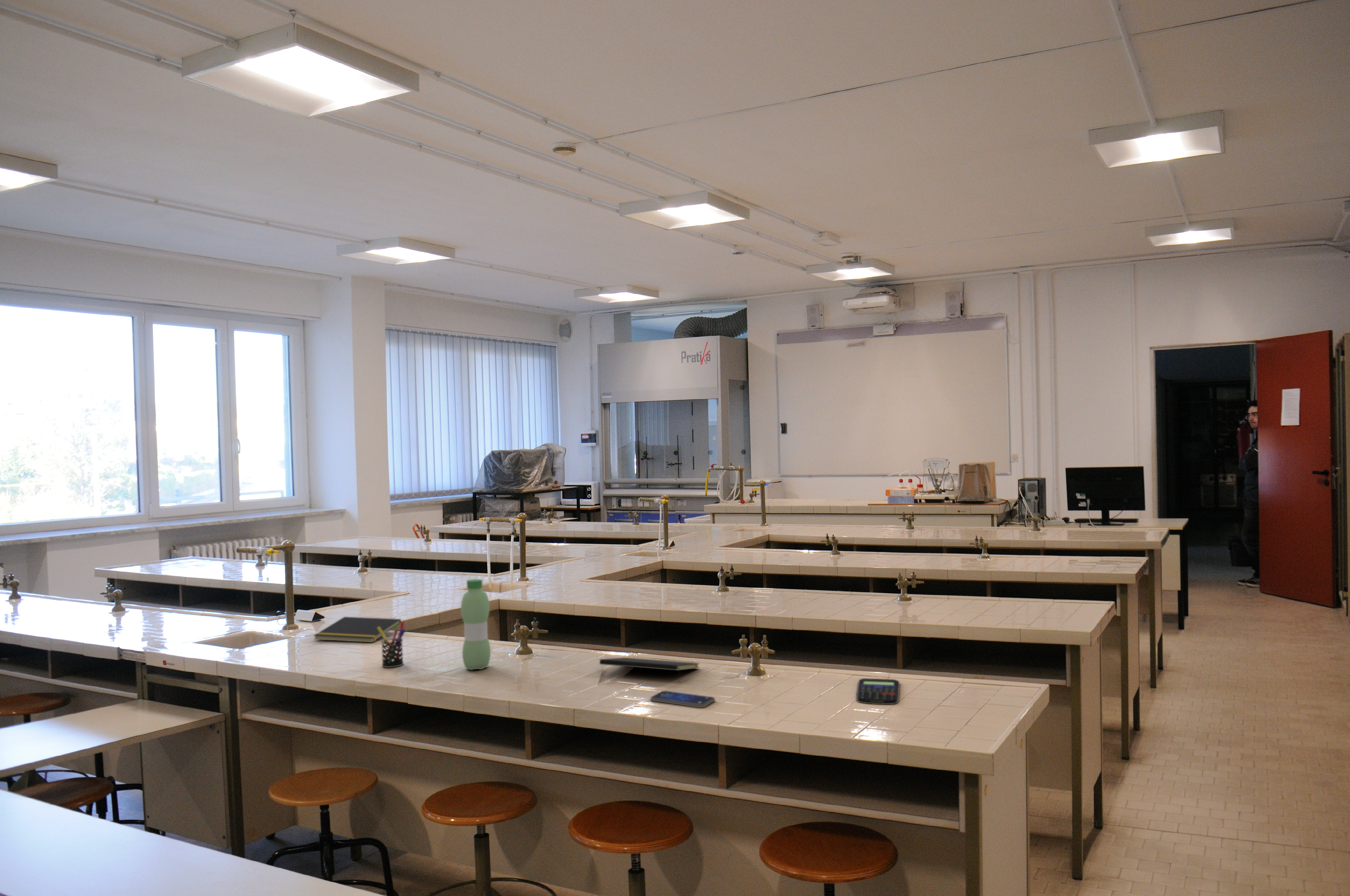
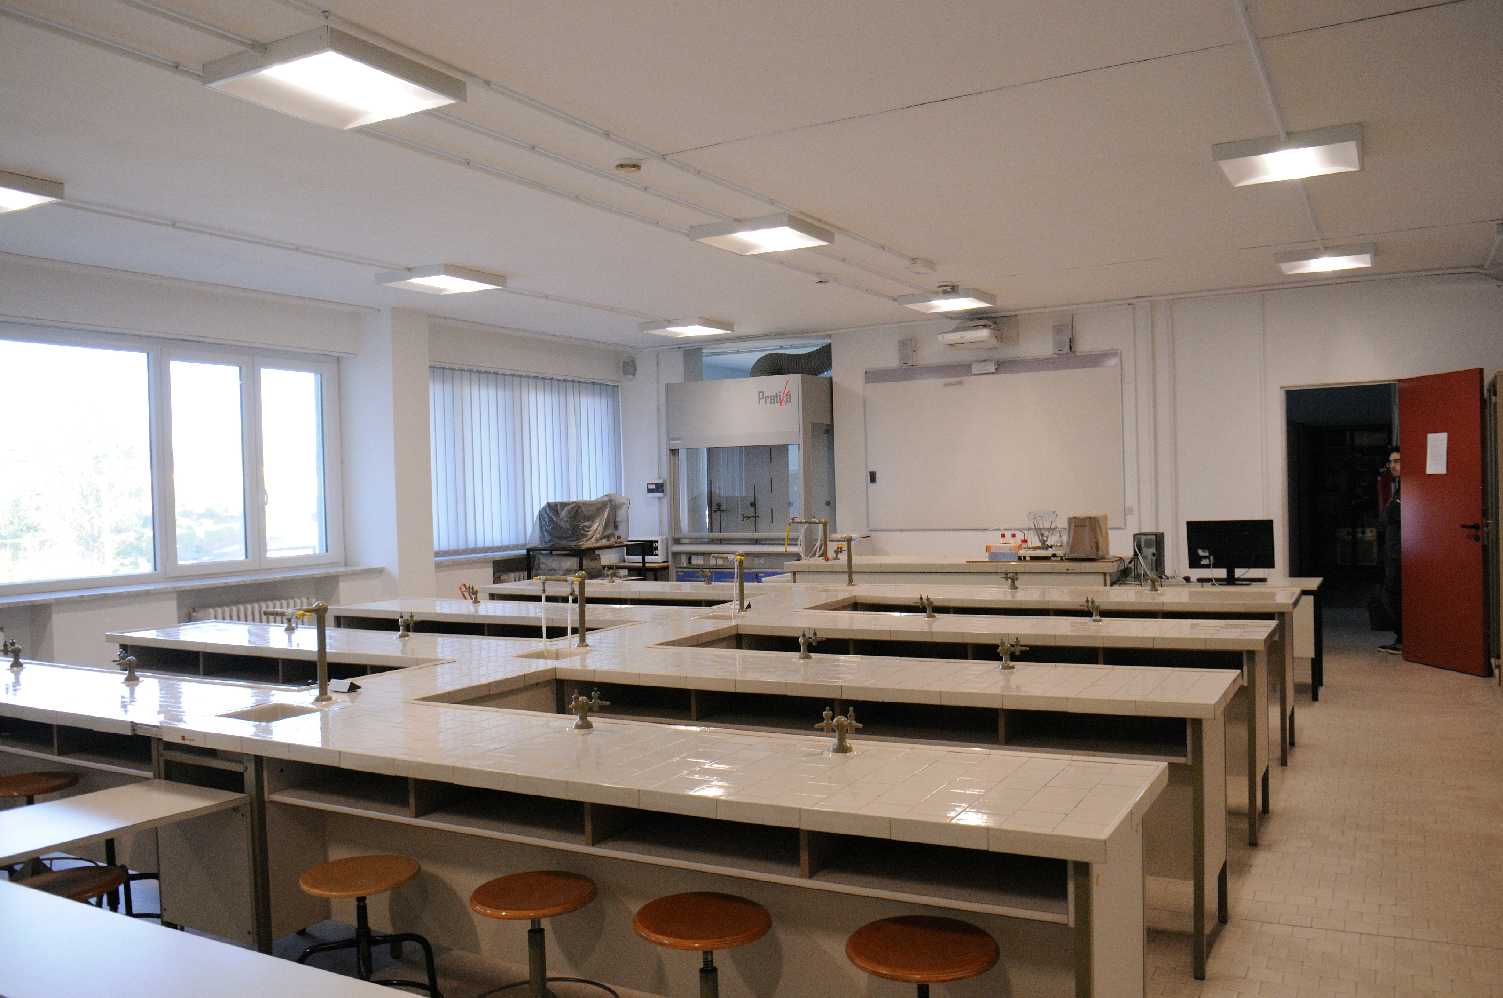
- water bottle (476, 624)
- smartphone (683, 699)
- notepad (358, 629)
- pen holder (394, 643)
- calculator (878, 690)
- notepad (650, 663)
